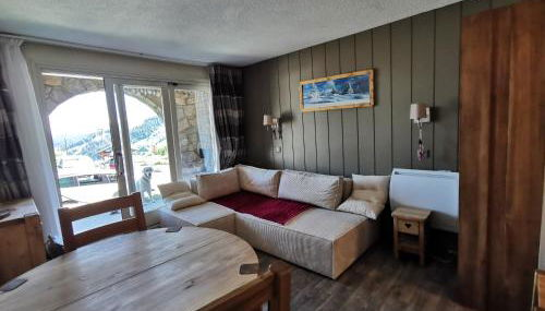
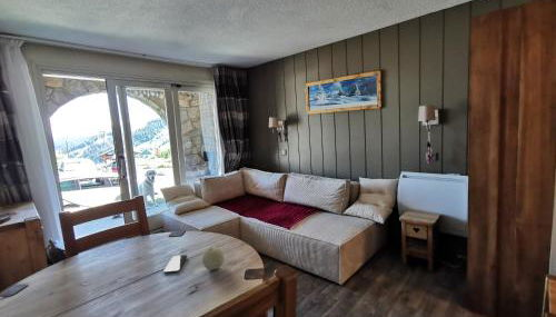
+ fruit (212, 258)
+ smartphone (176, 262)
